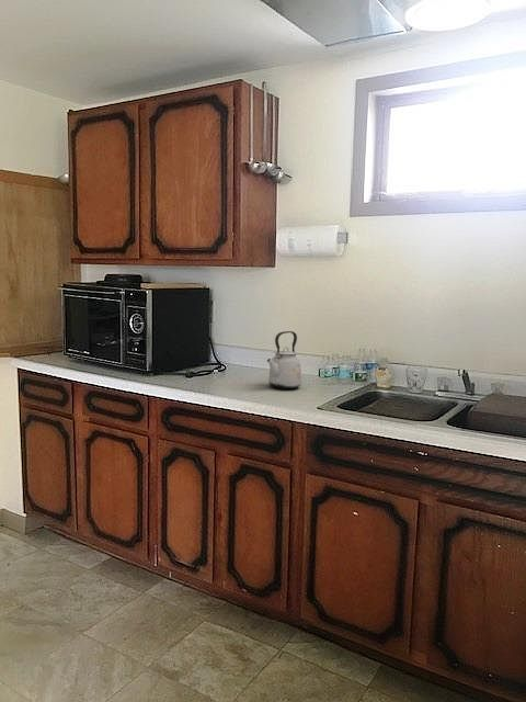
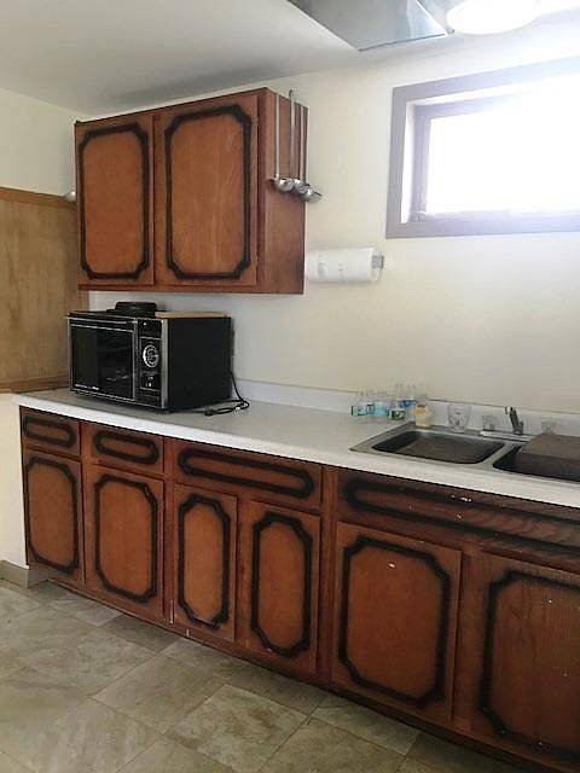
- kettle (282, 360)
